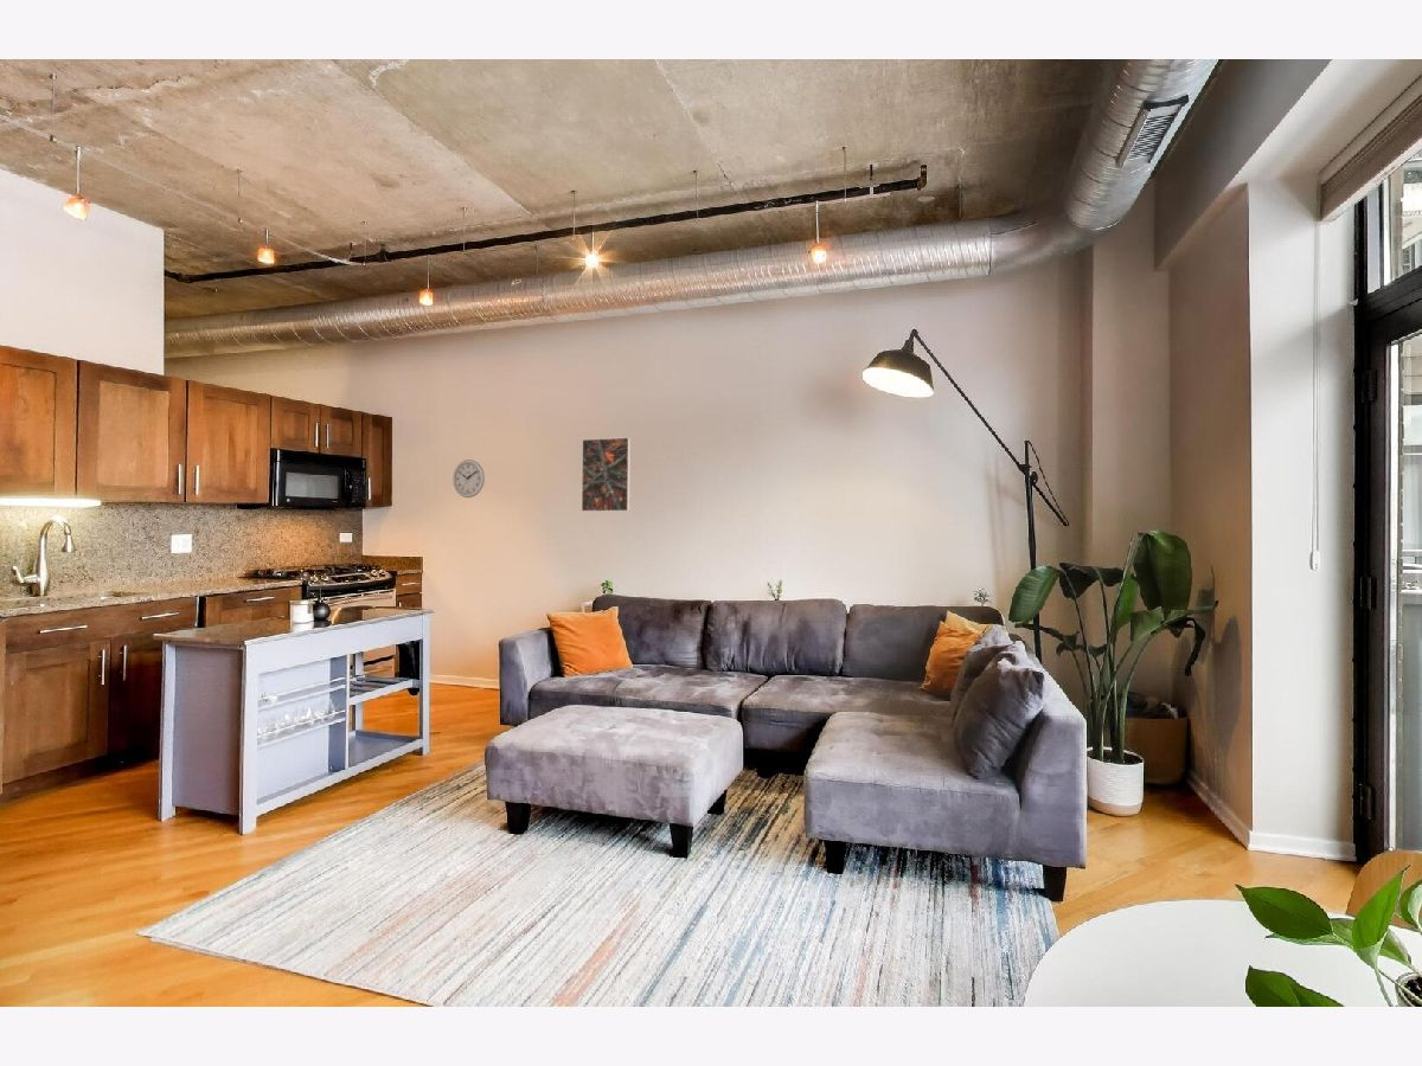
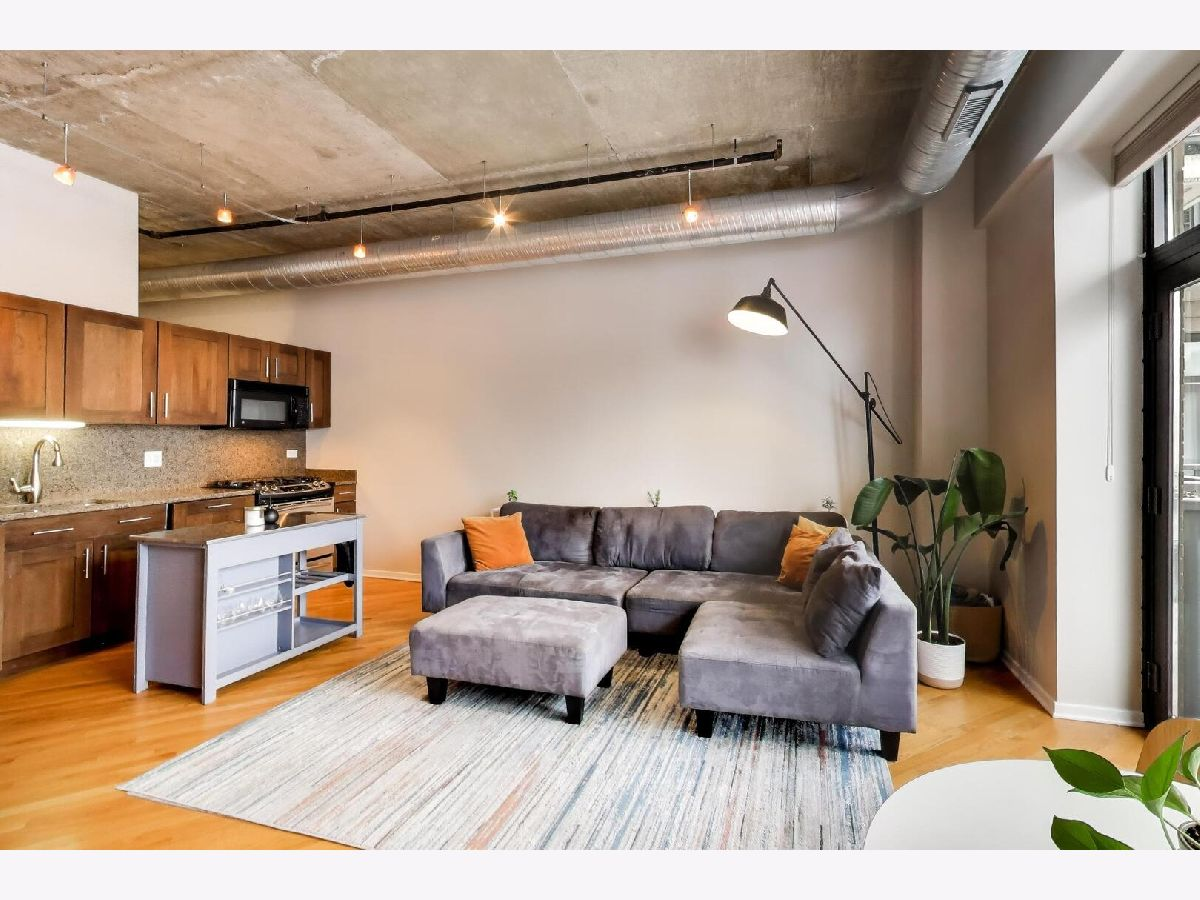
- wall clock (468, 479)
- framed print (606, 475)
